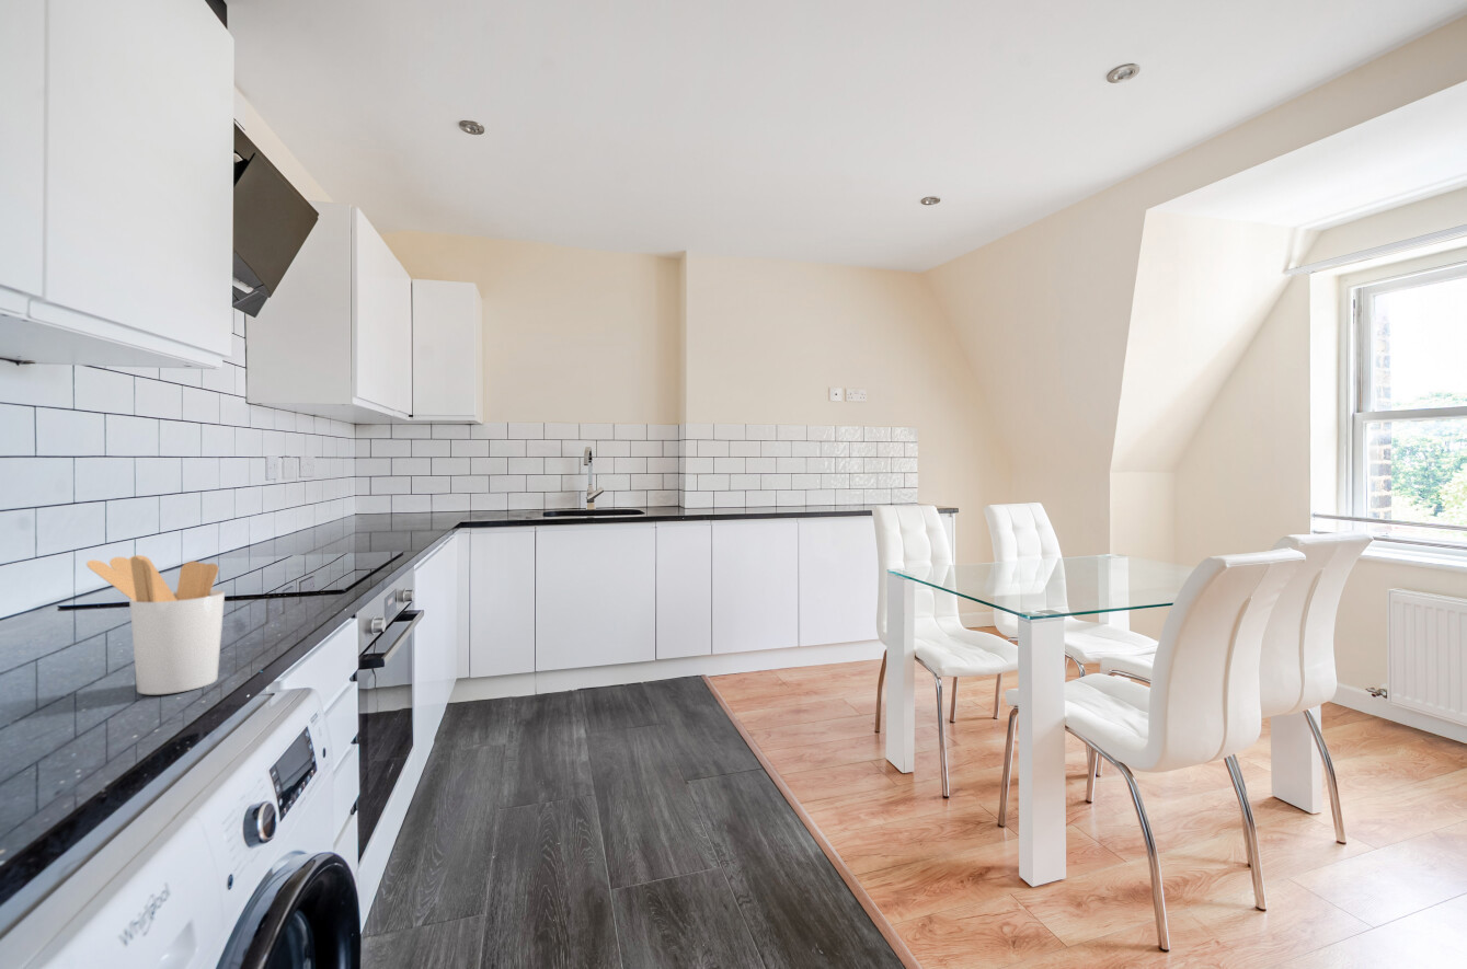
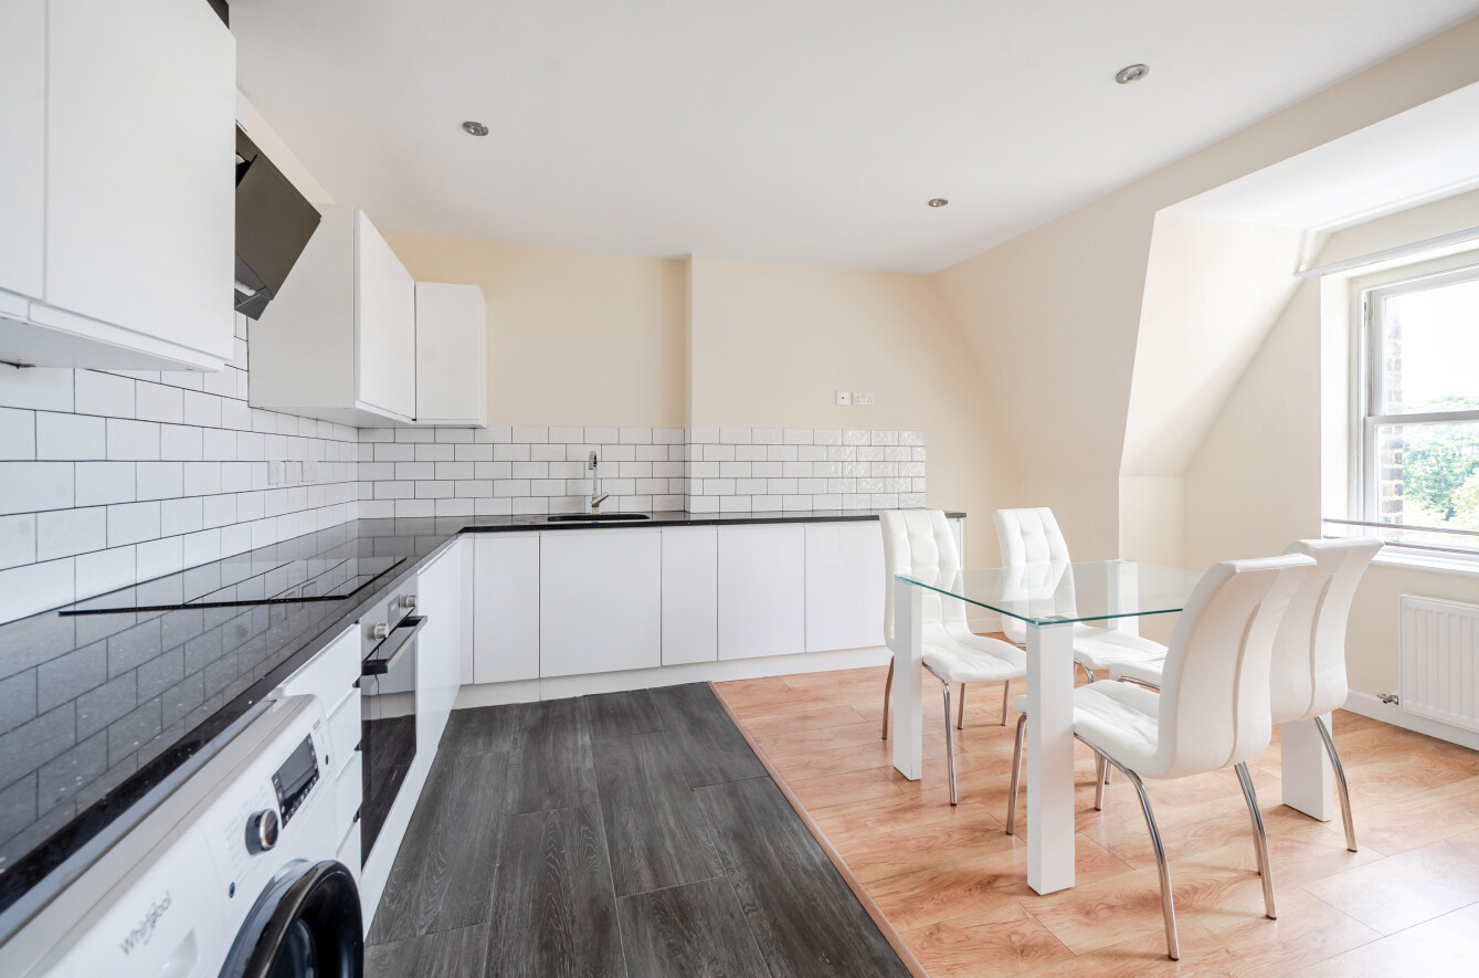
- utensil holder (159, 618)
